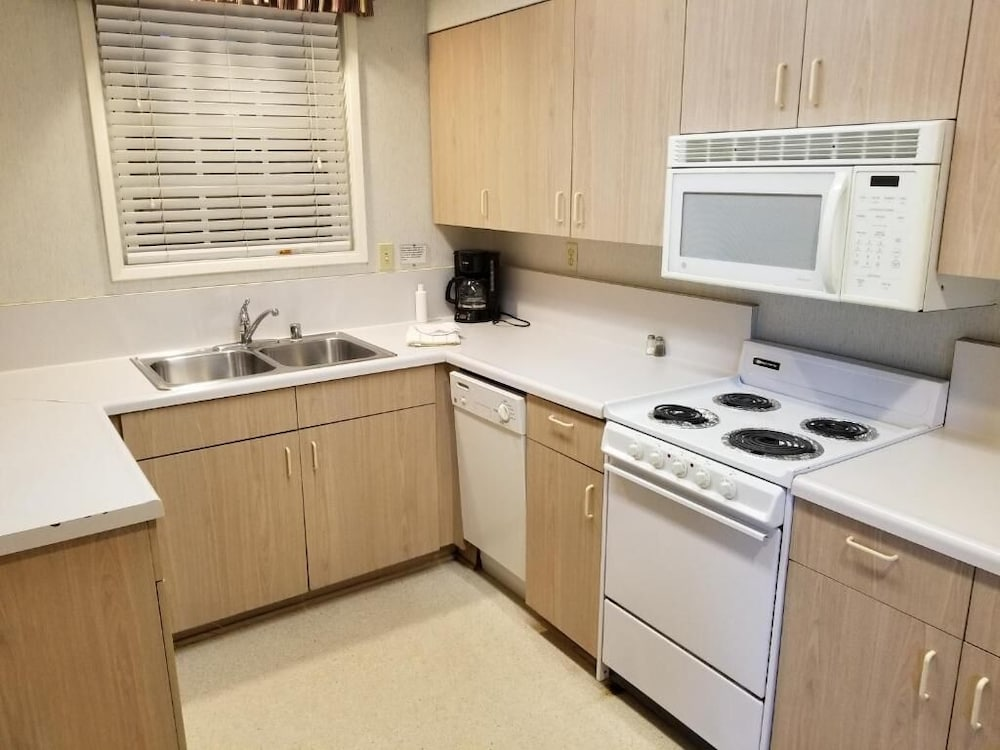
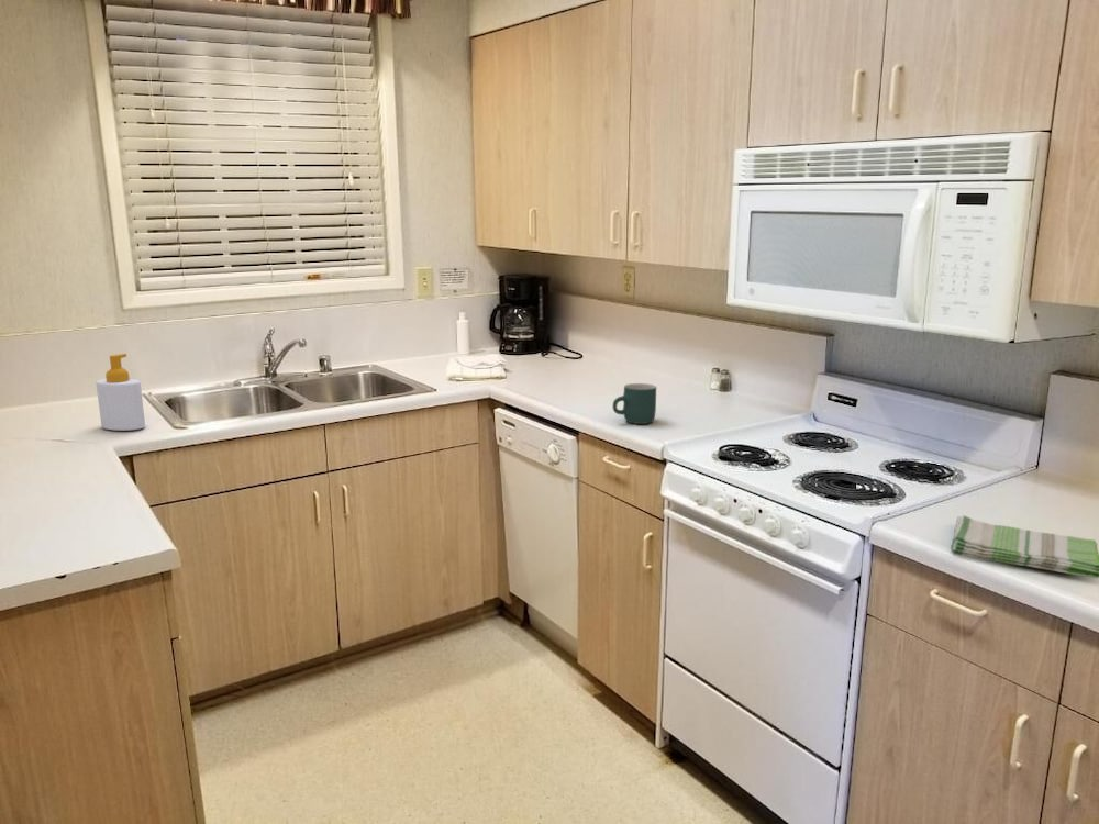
+ soap bottle (119, 391)
+ mug (635, 404)
+ dish towel (1023, 542)
